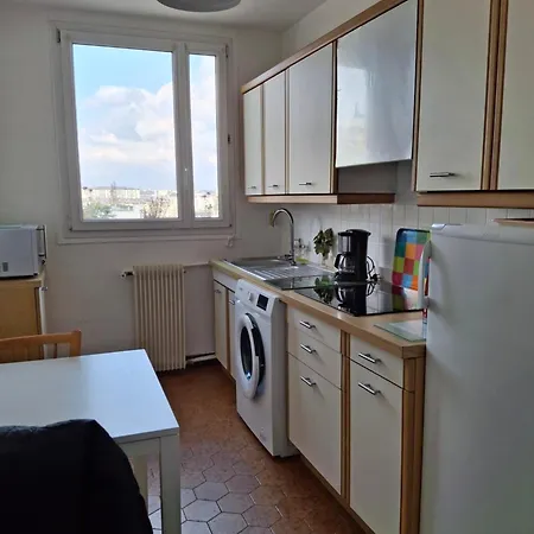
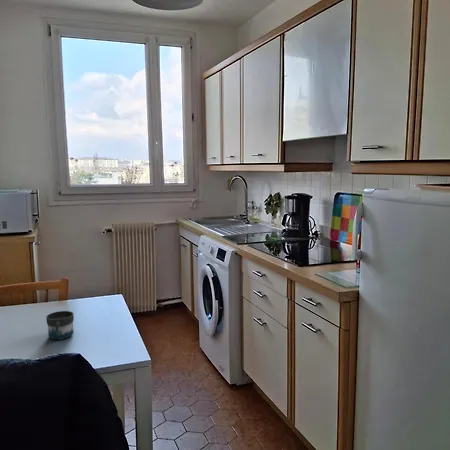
+ mug (61, 326)
